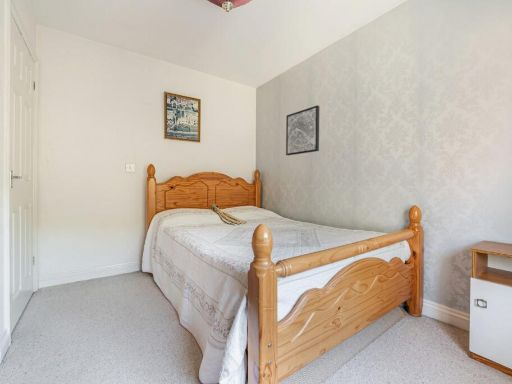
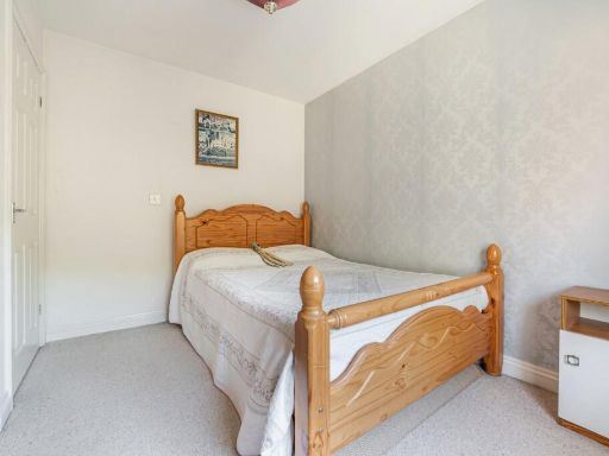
- wall art (301, 132)
